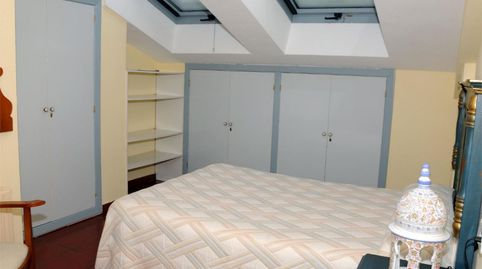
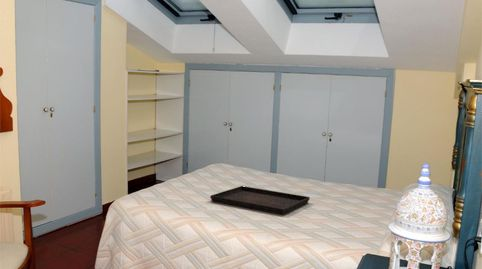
+ serving tray (260, 198)
